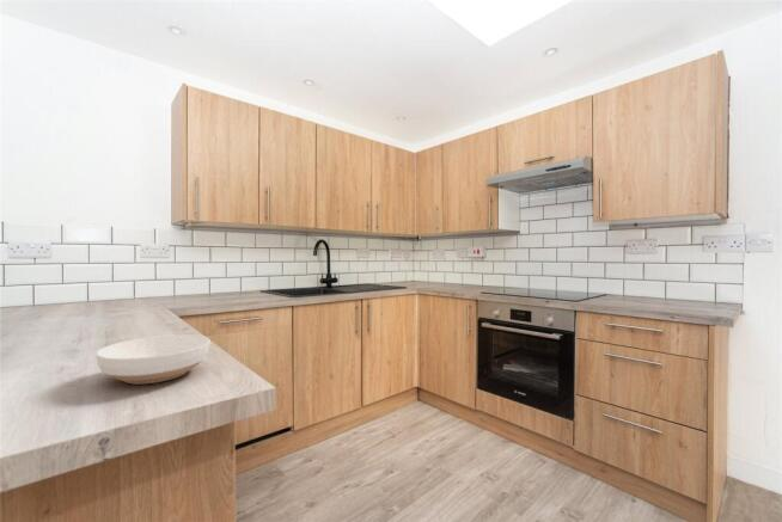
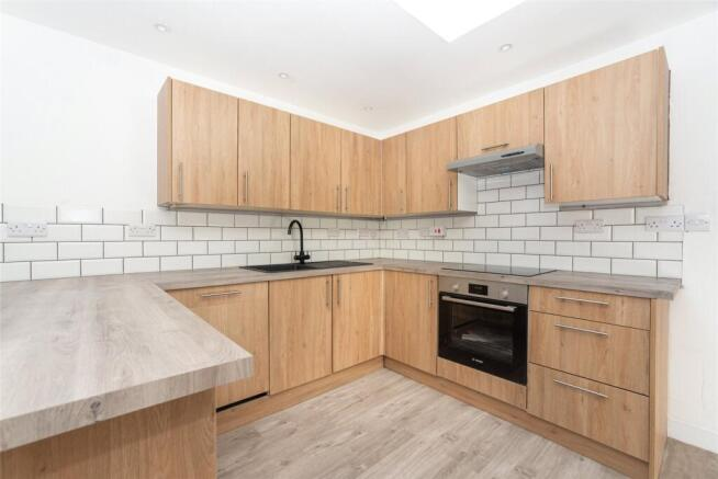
- bowl (157, 360)
